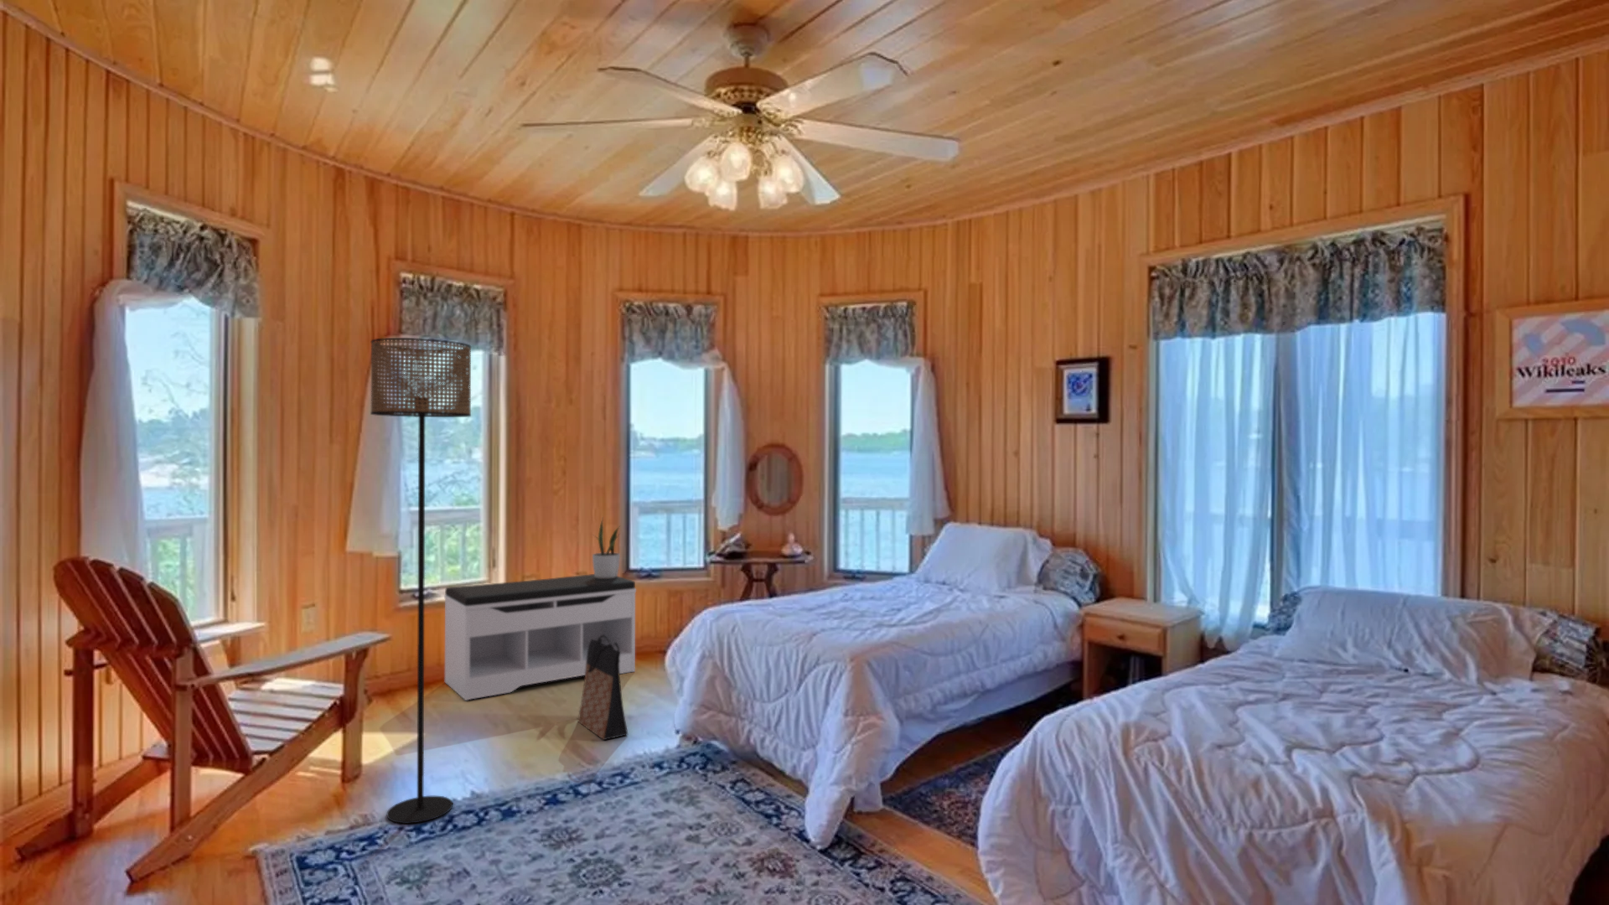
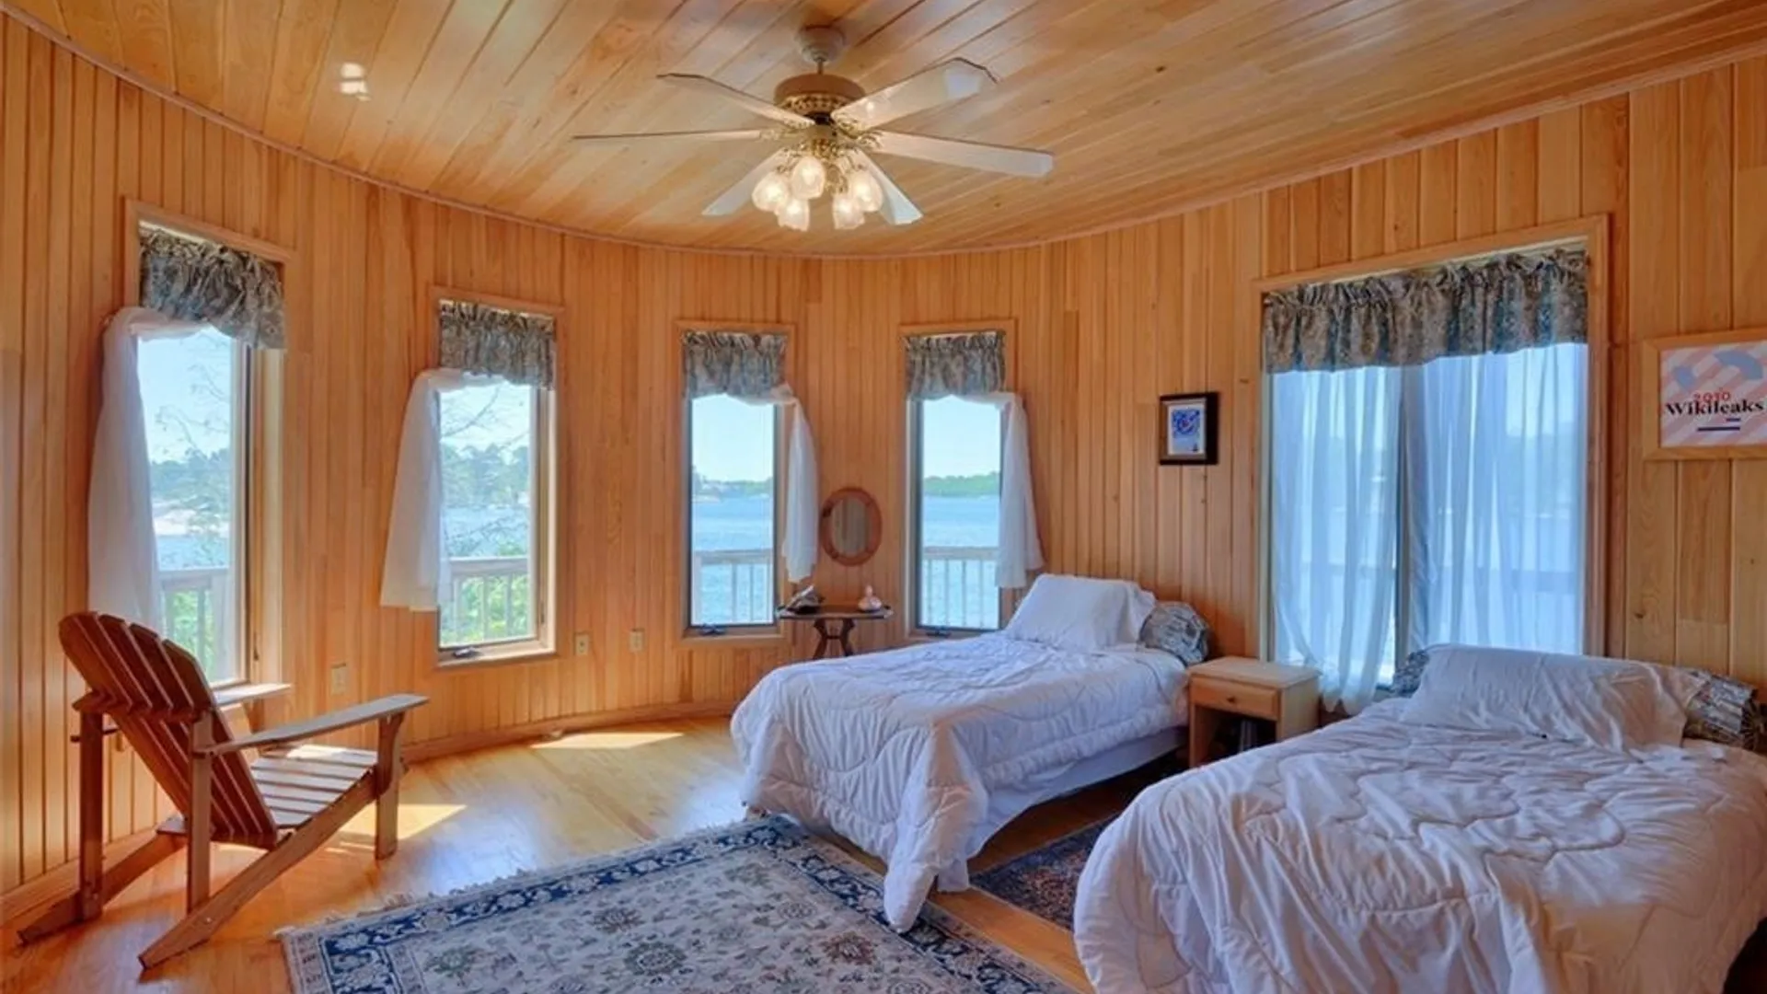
- bag (603, 683)
- potted plant (604, 546)
- bench (543, 630)
- floor lamp (421, 577)
